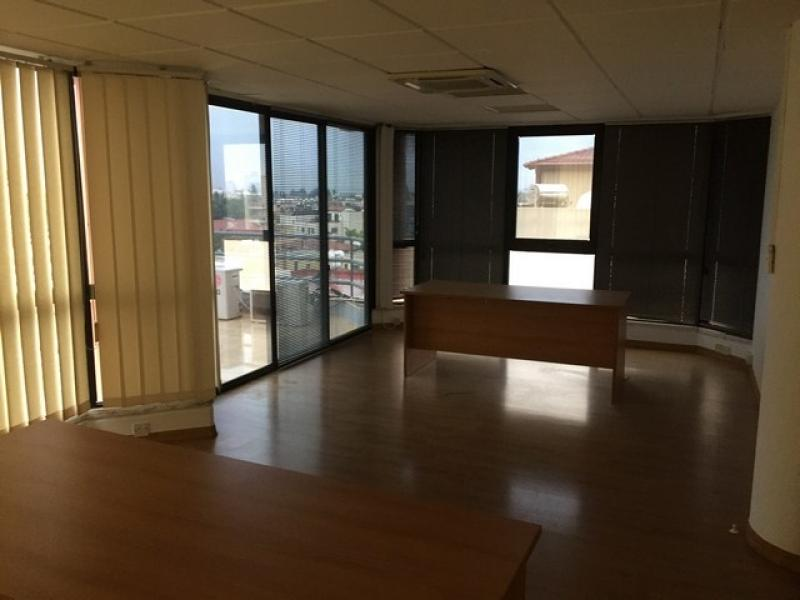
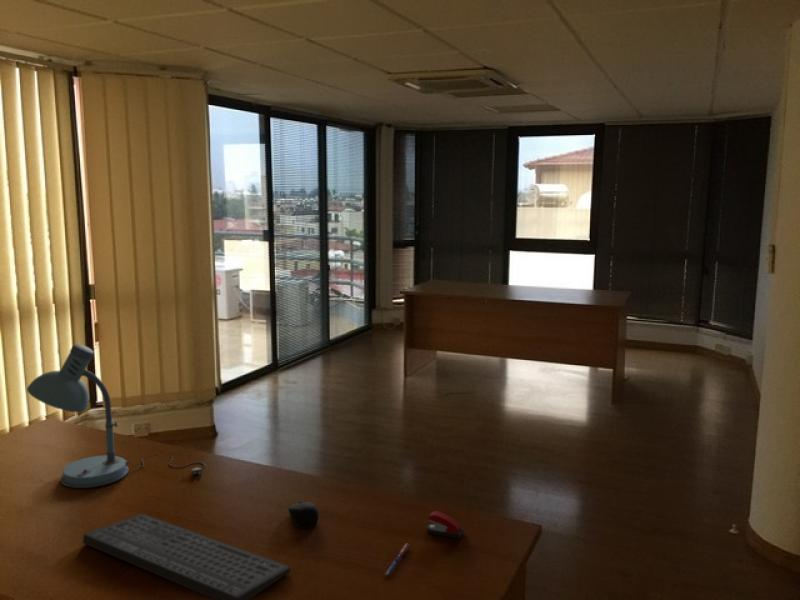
+ desk lamp (110, 409)
+ keyboard (183, 552)
+ pen (397, 558)
+ computer mouse (303, 511)
+ stapler (444, 523)
